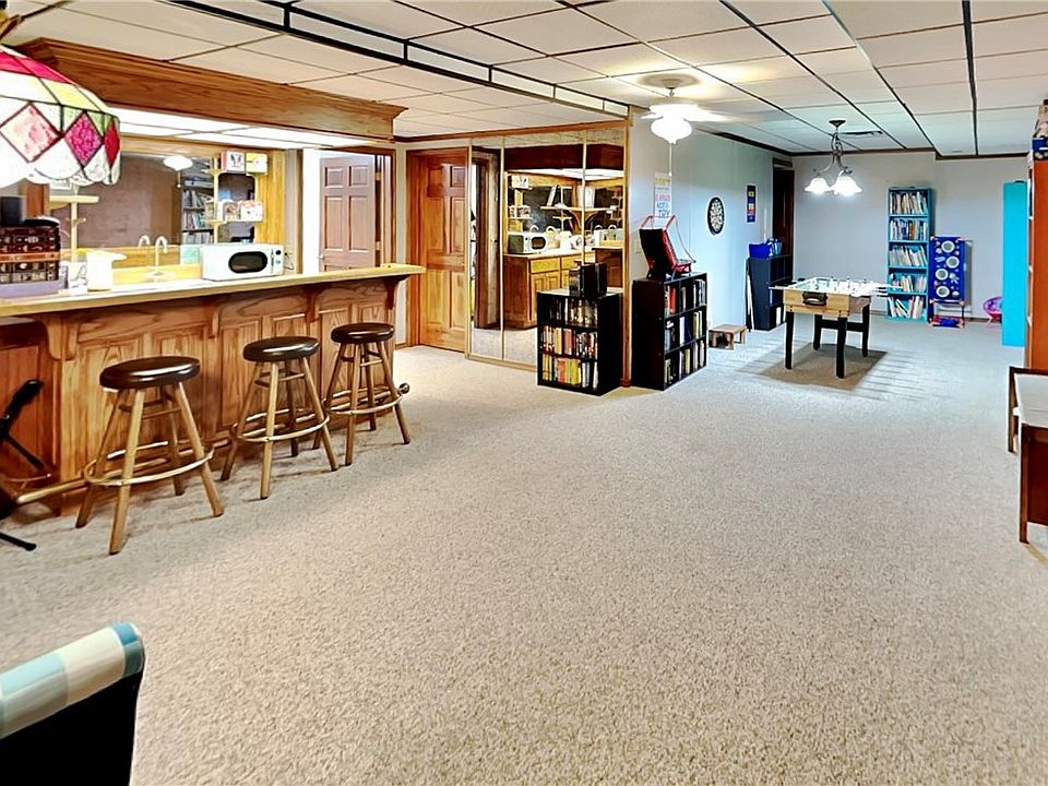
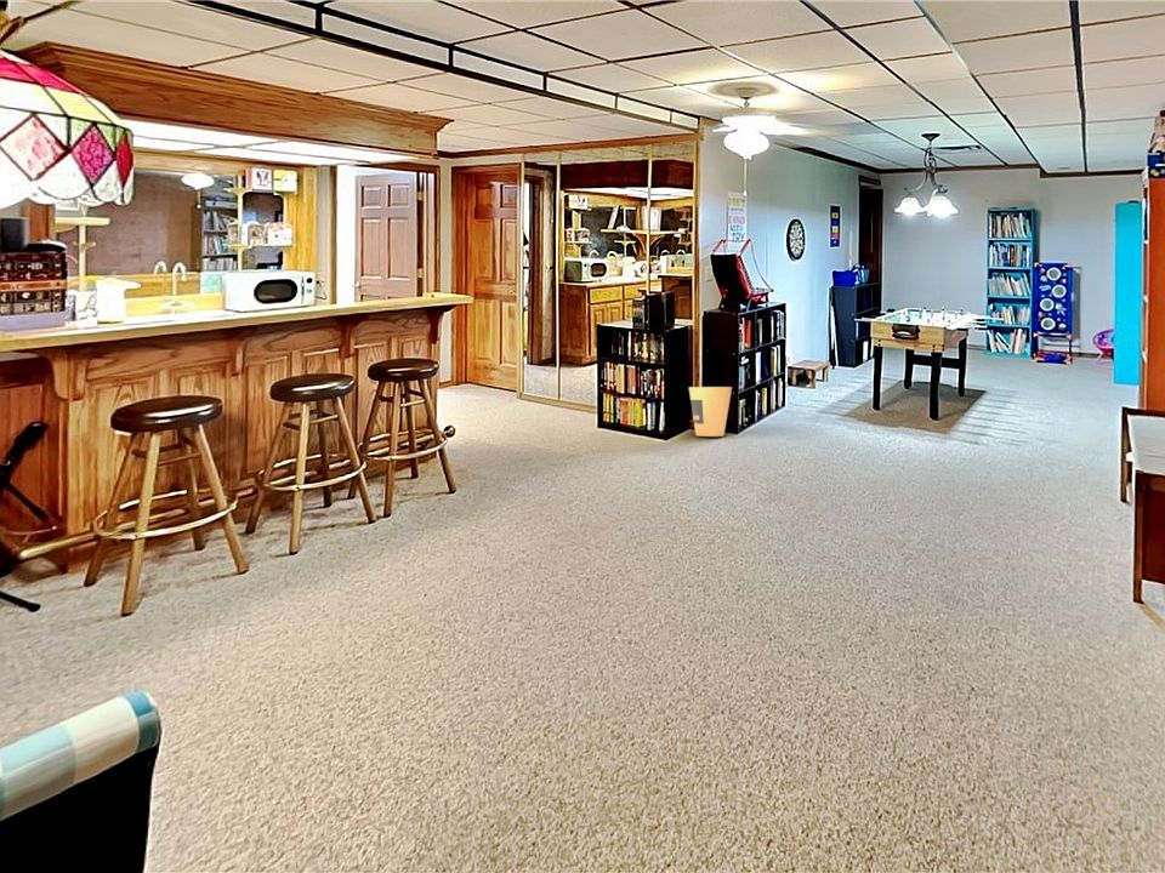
+ trash can (710, 411)
